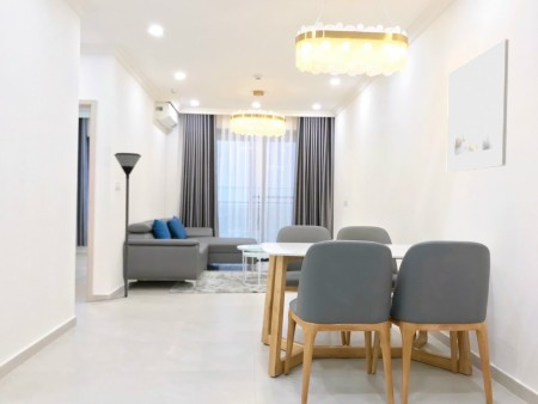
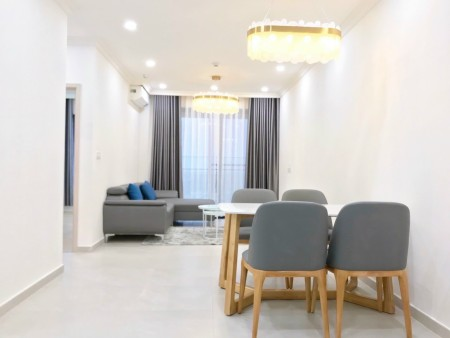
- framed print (473, 114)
- floor lamp (127, 225)
